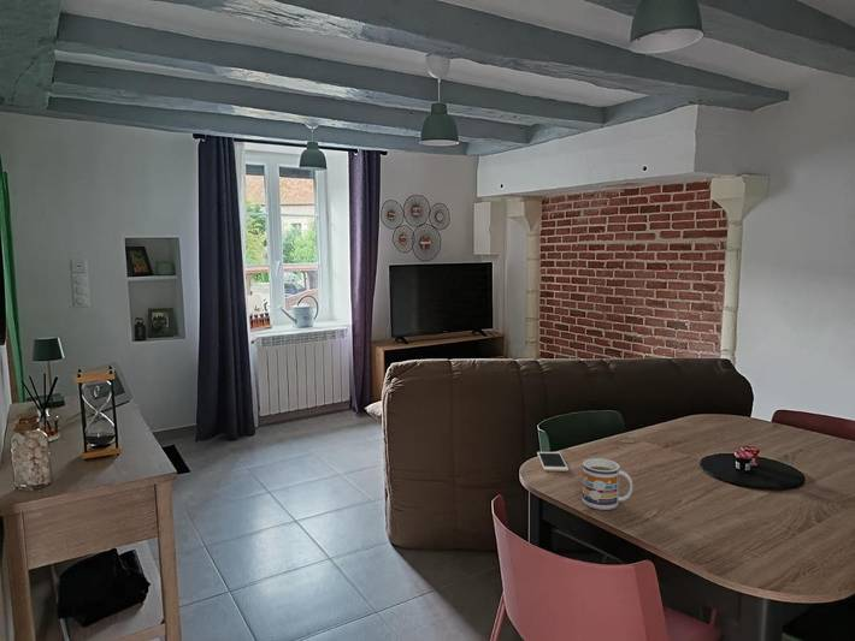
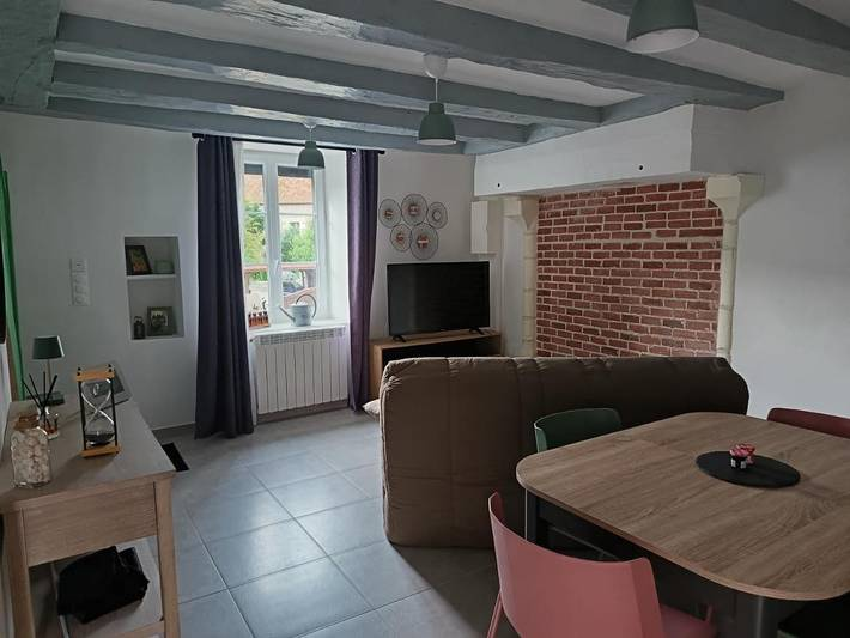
- cell phone (552, 461)
- mug (605, 483)
